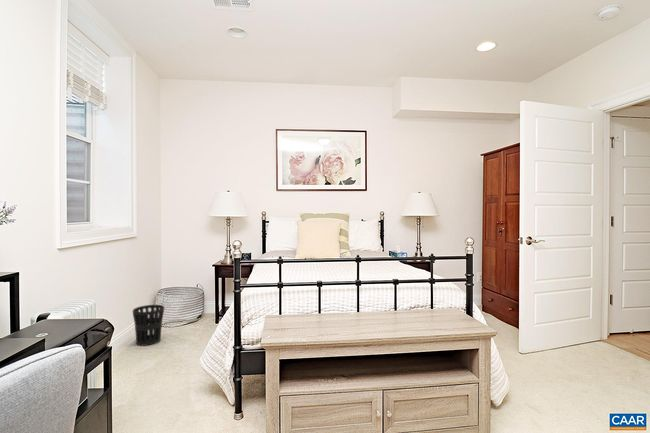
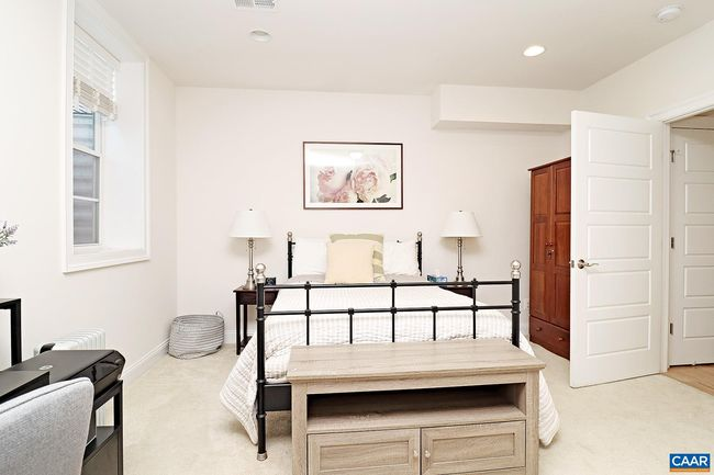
- wastebasket (148, 324)
